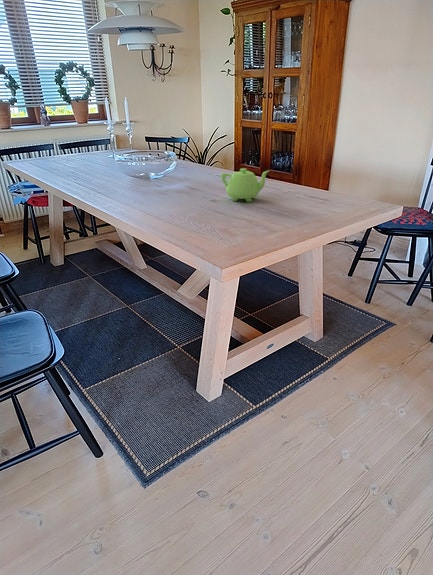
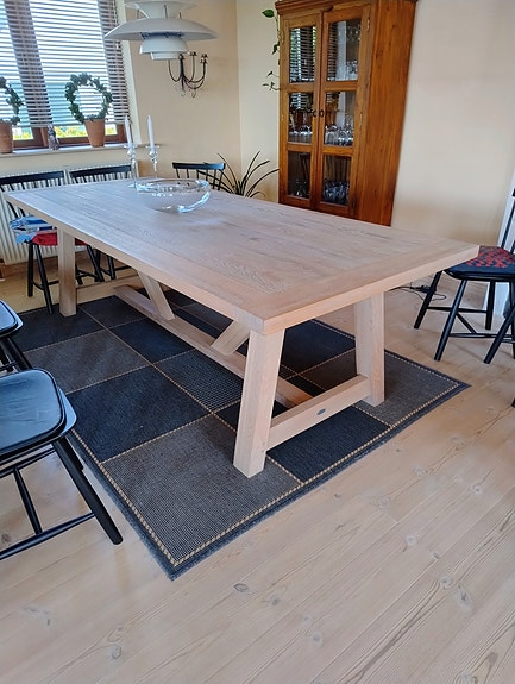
- teapot (245, 183)
